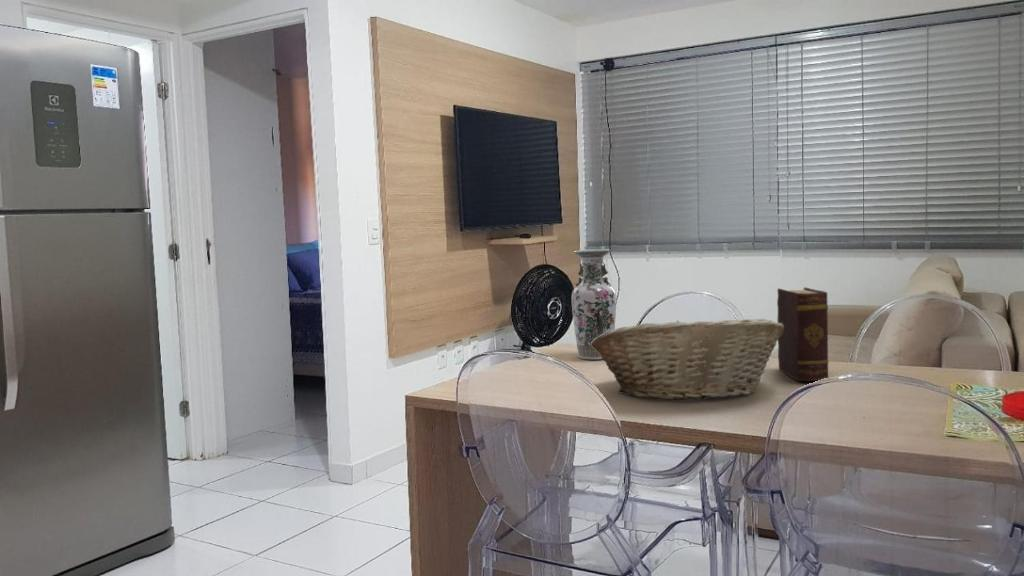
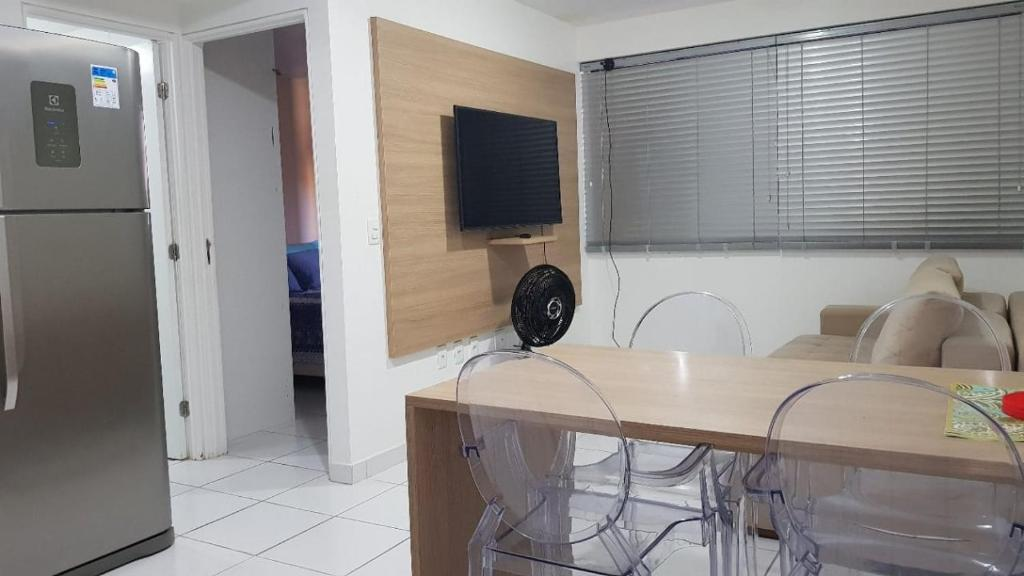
- vase (593, 303)
- diary (802, 333)
- fruit basket (686, 352)
